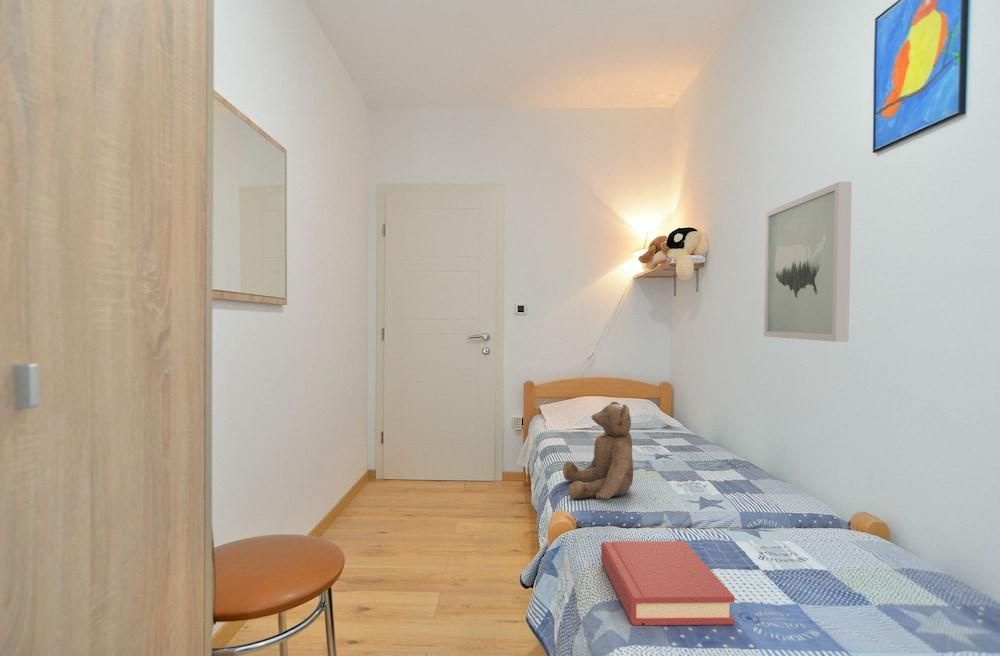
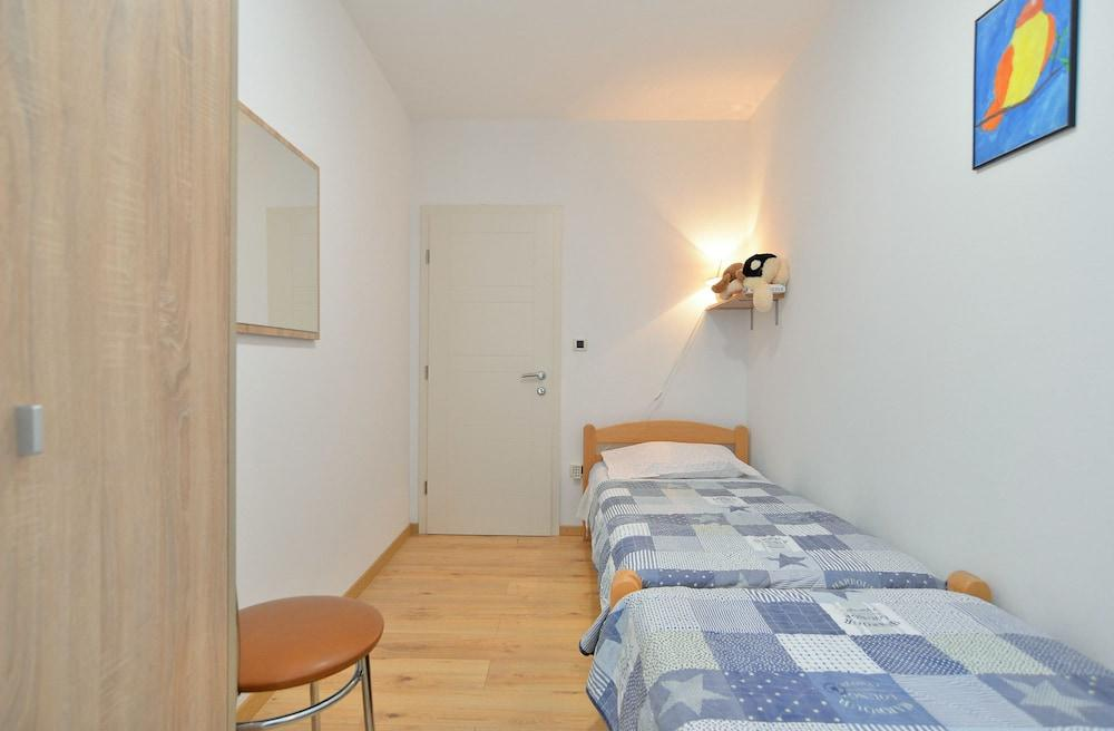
- hardback book (660, 578)
- teddy bear (598, 445)
- wall art (802, 268)
